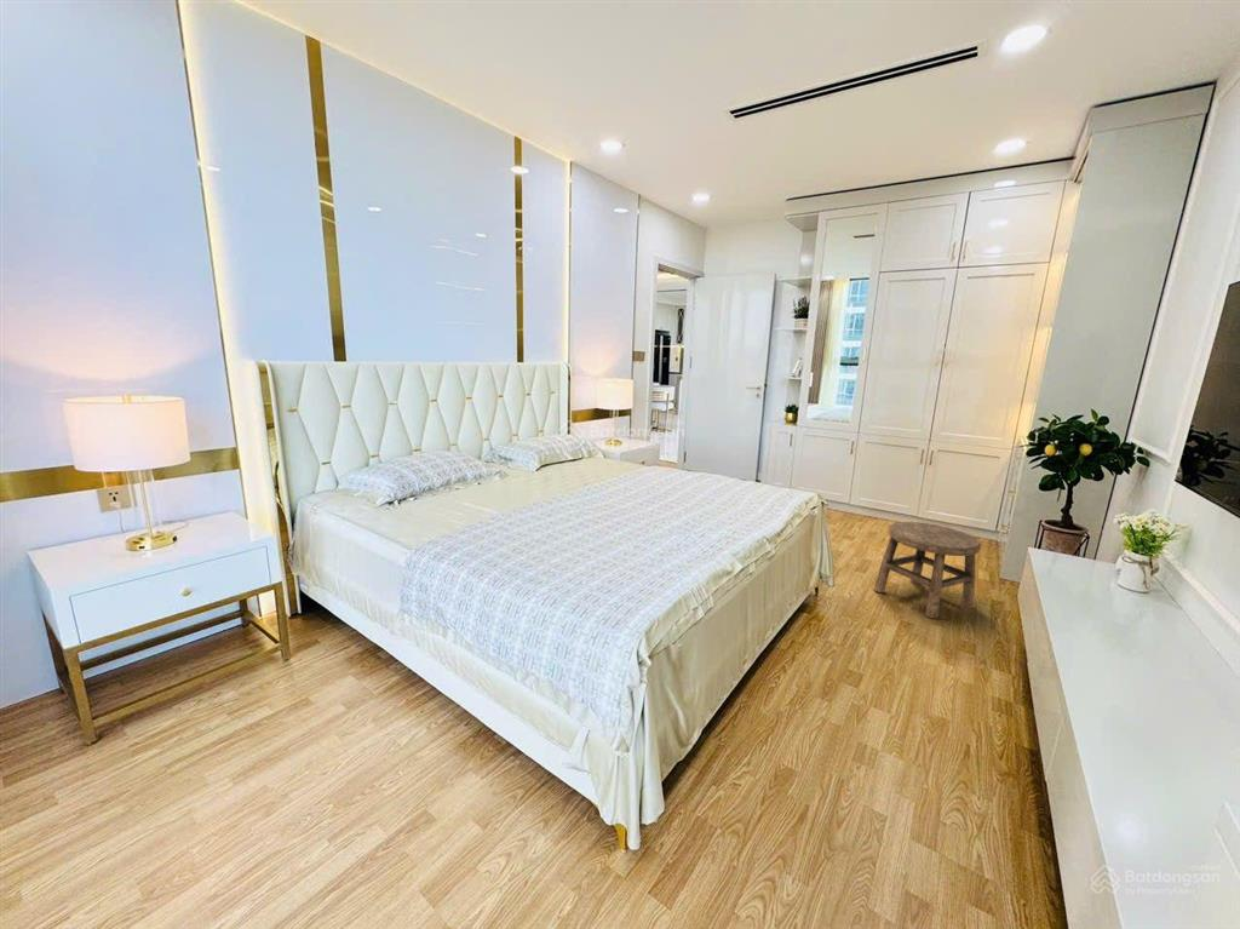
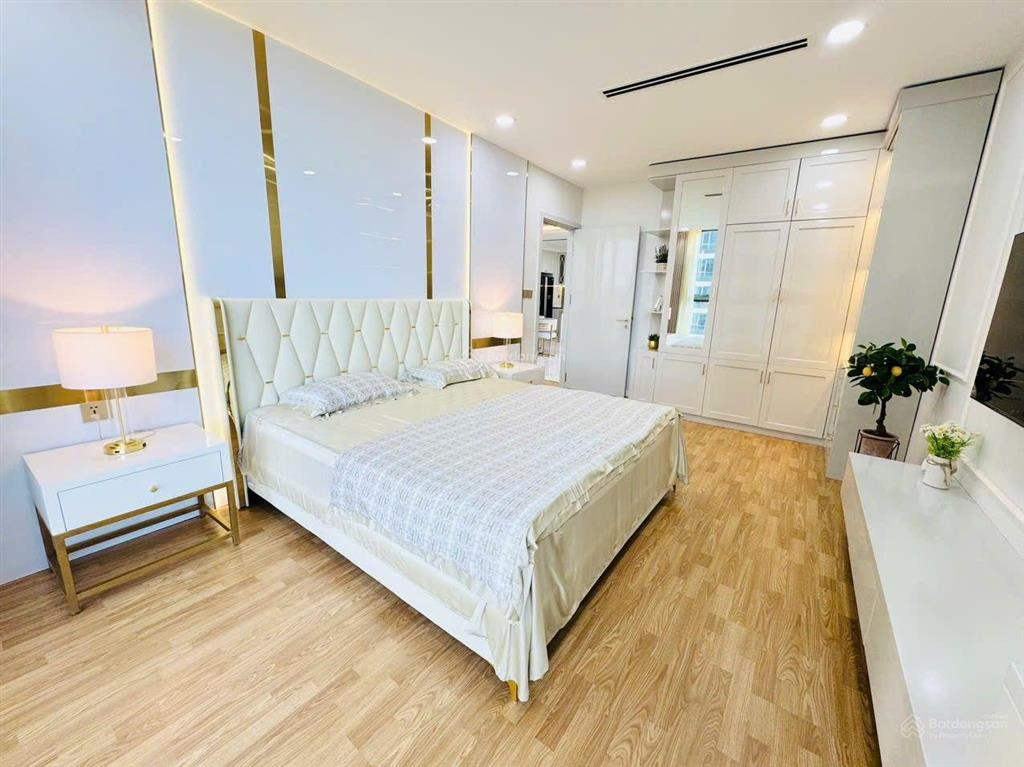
- stool (929, 564)
